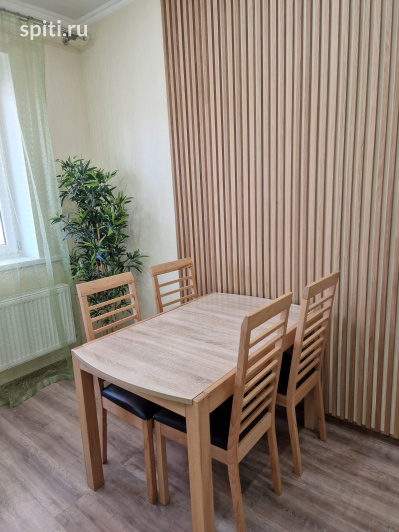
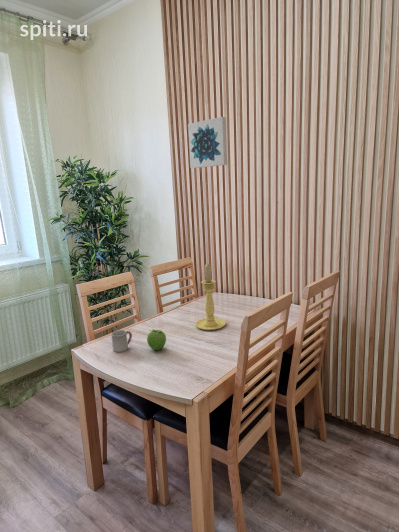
+ cup (122, 339)
+ wall art (207, 143)
+ fruit (156, 338)
+ candle holder (209, 294)
